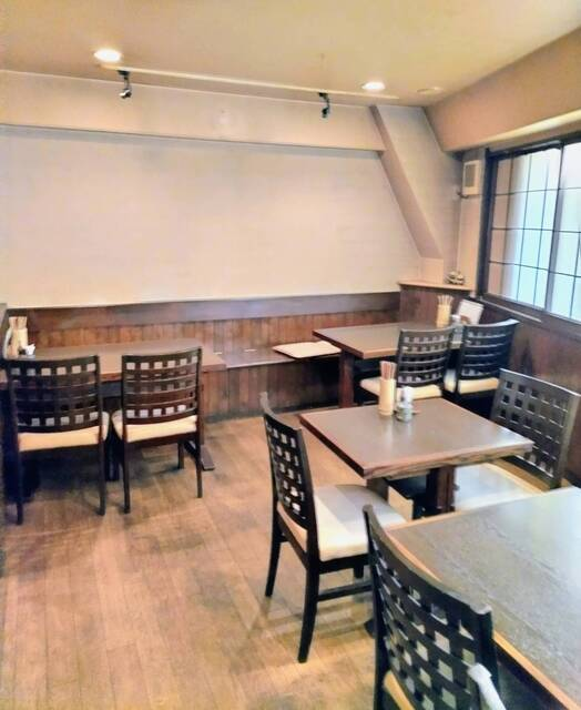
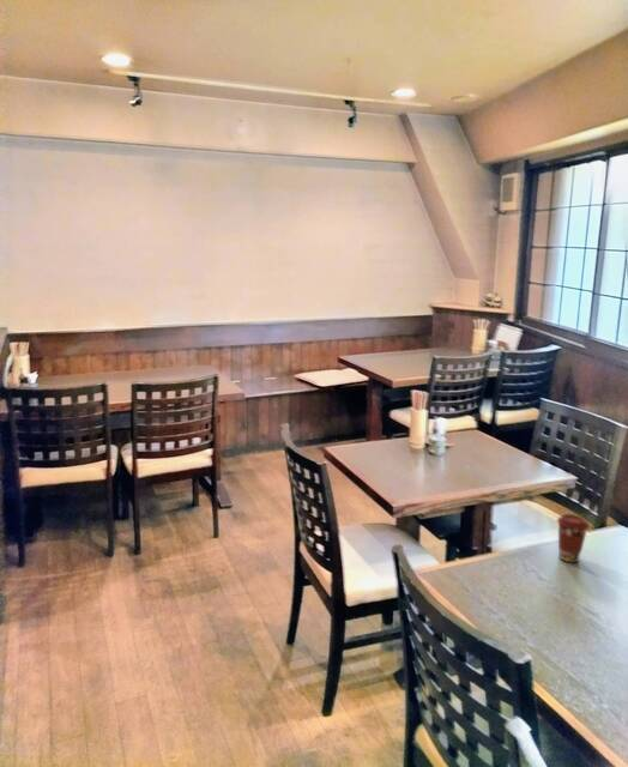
+ coffee cup (570, 538)
